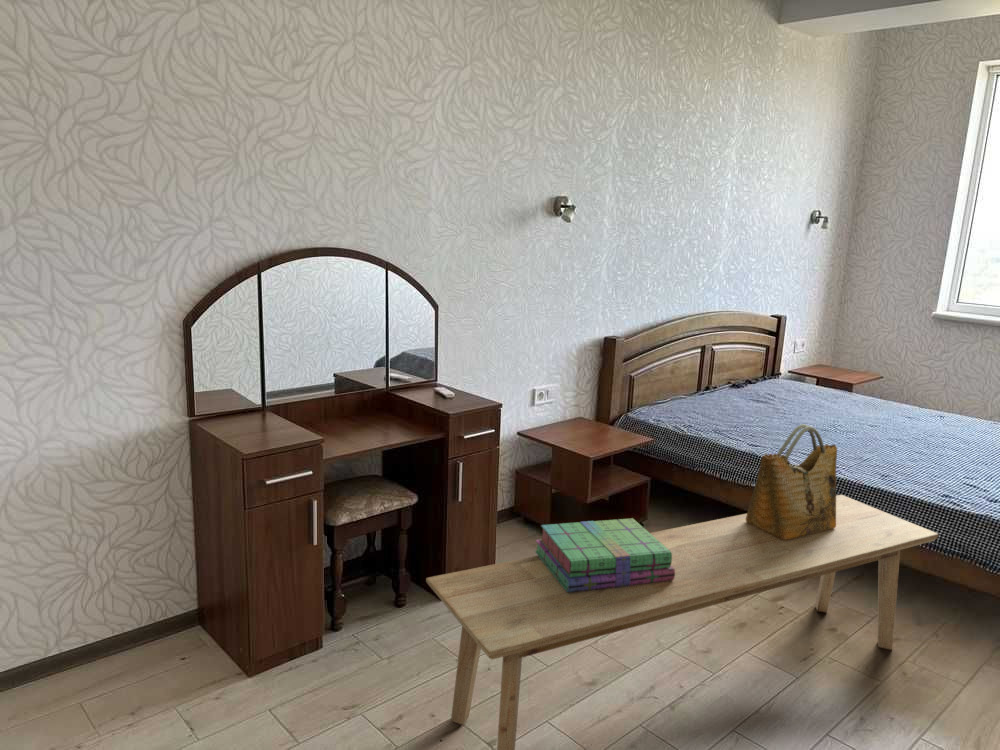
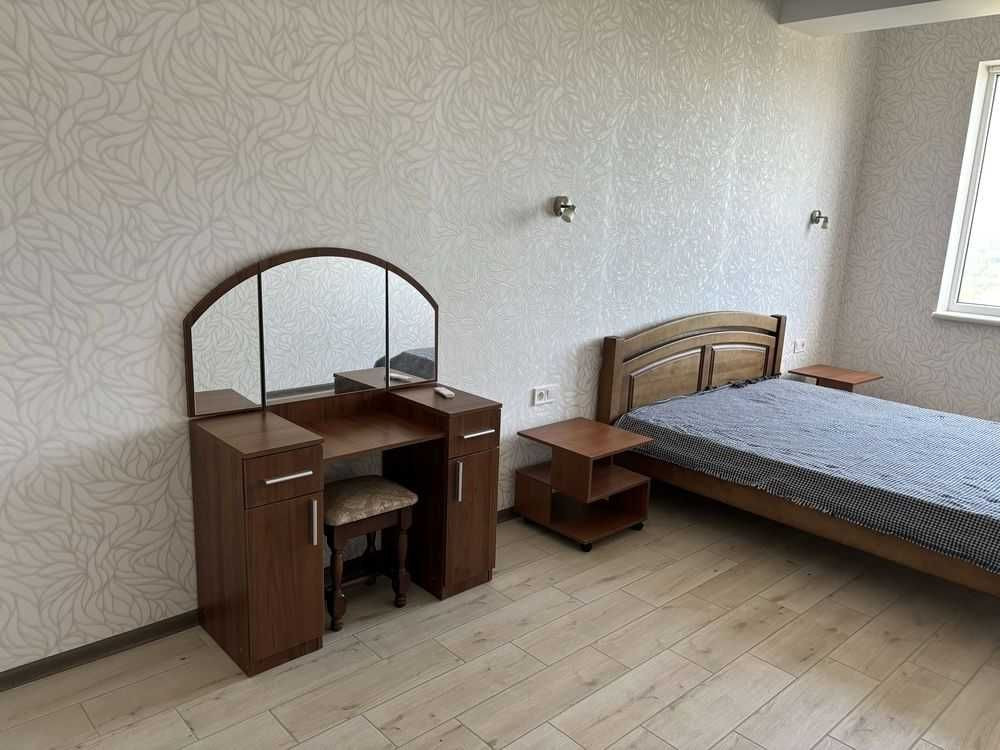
- stack of books (603, 551)
- bench (697, 609)
- grocery bag (796, 475)
